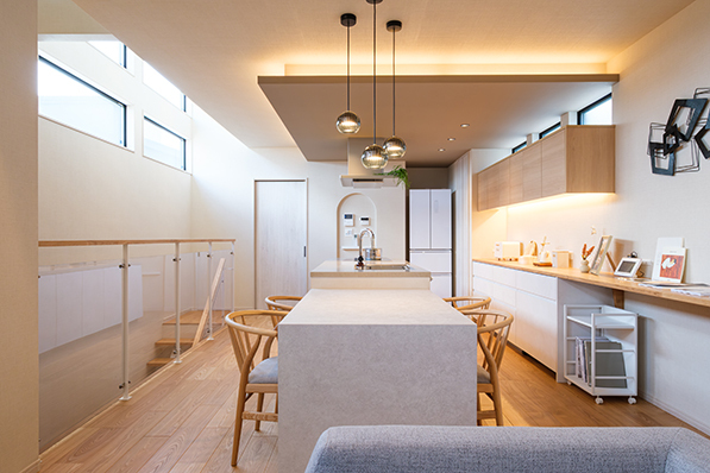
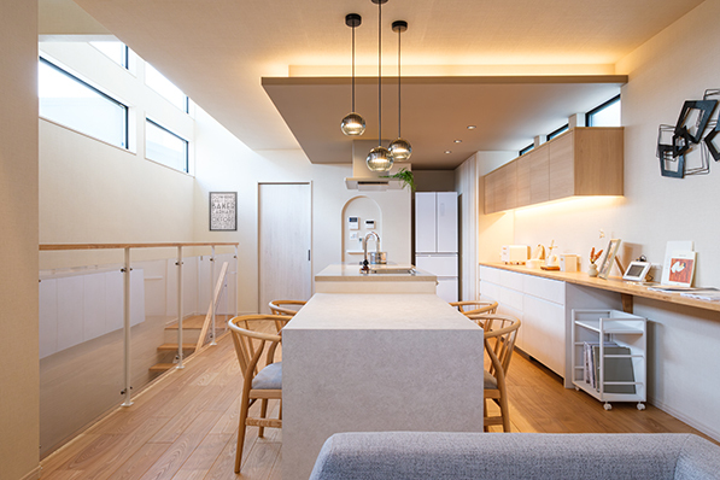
+ wall art (223, 211)
